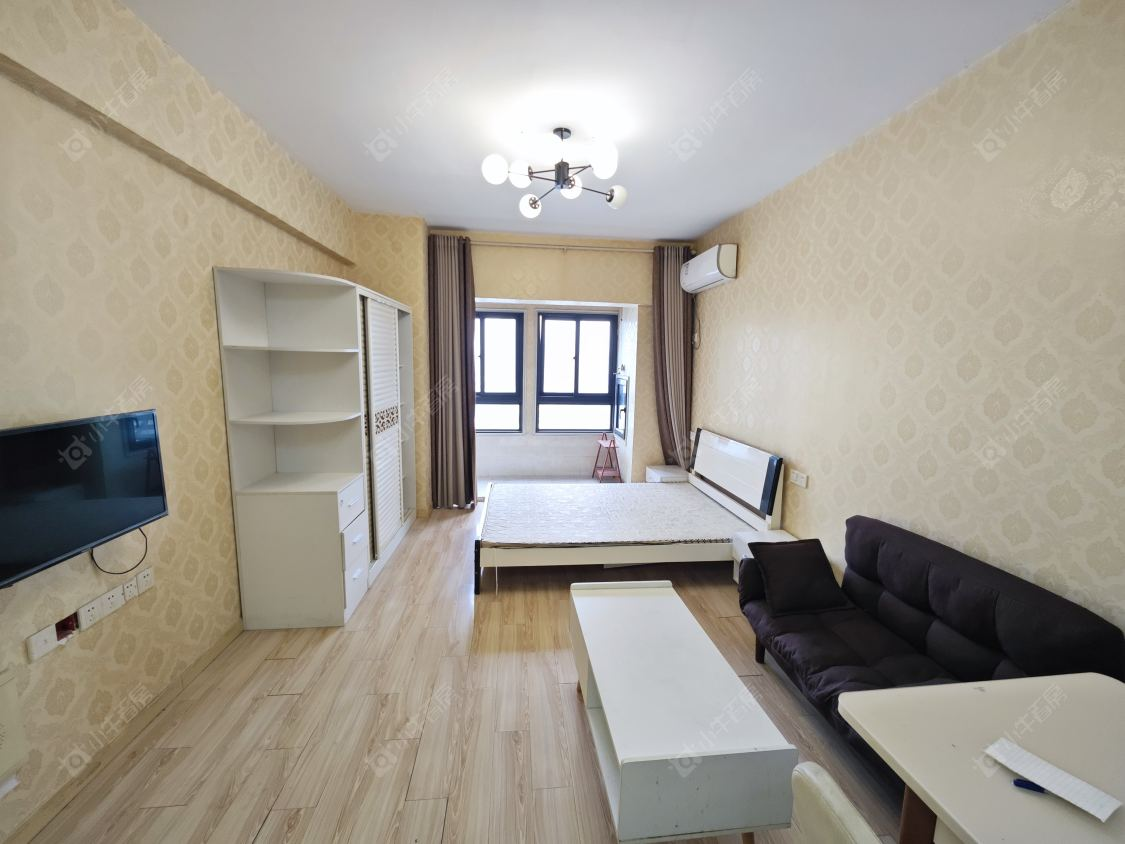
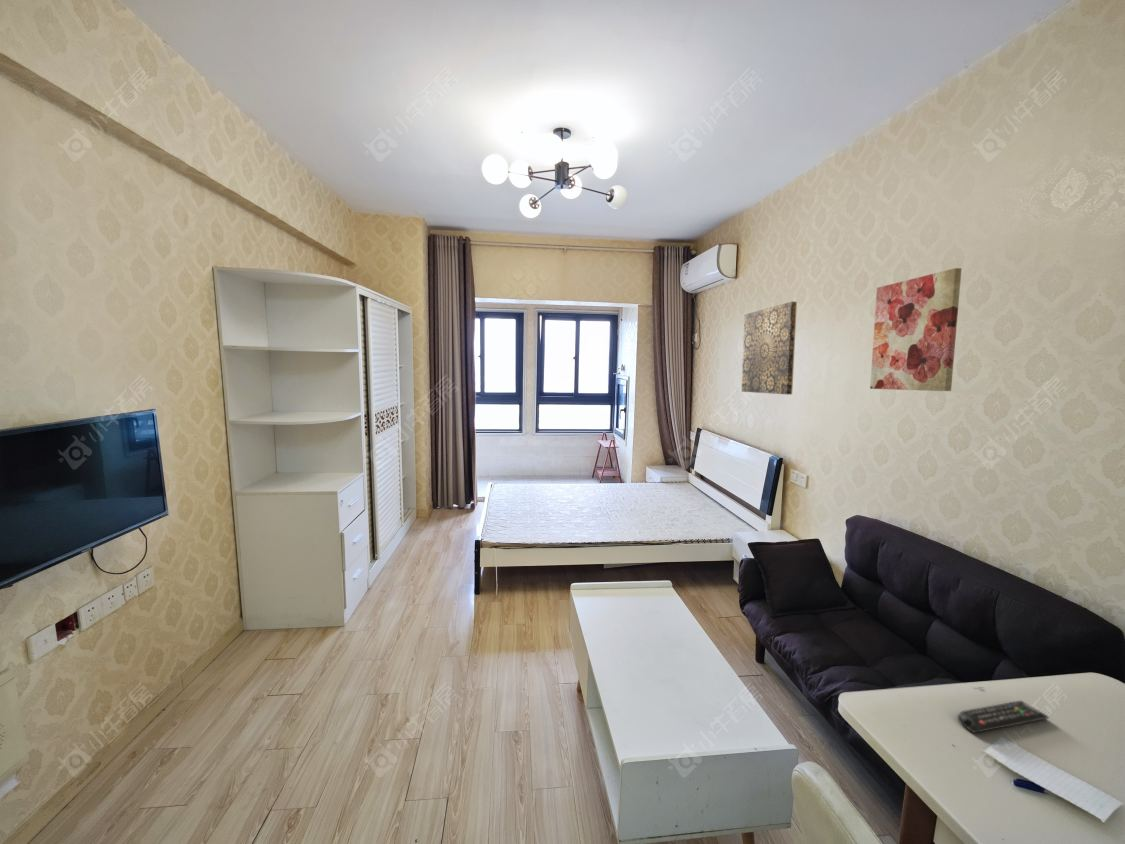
+ remote control (1003, 716)
+ wall art (910, 335)
+ wall art (766, 351)
